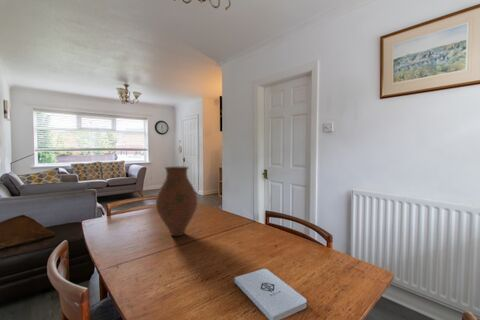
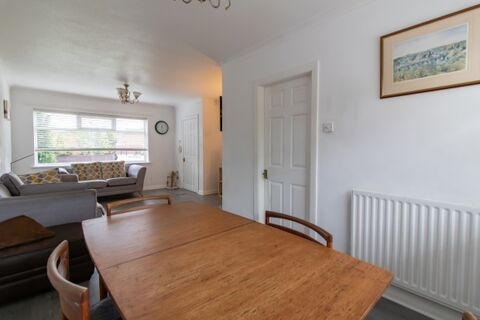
- vase (177, 200)
- notepad (268, 290)
